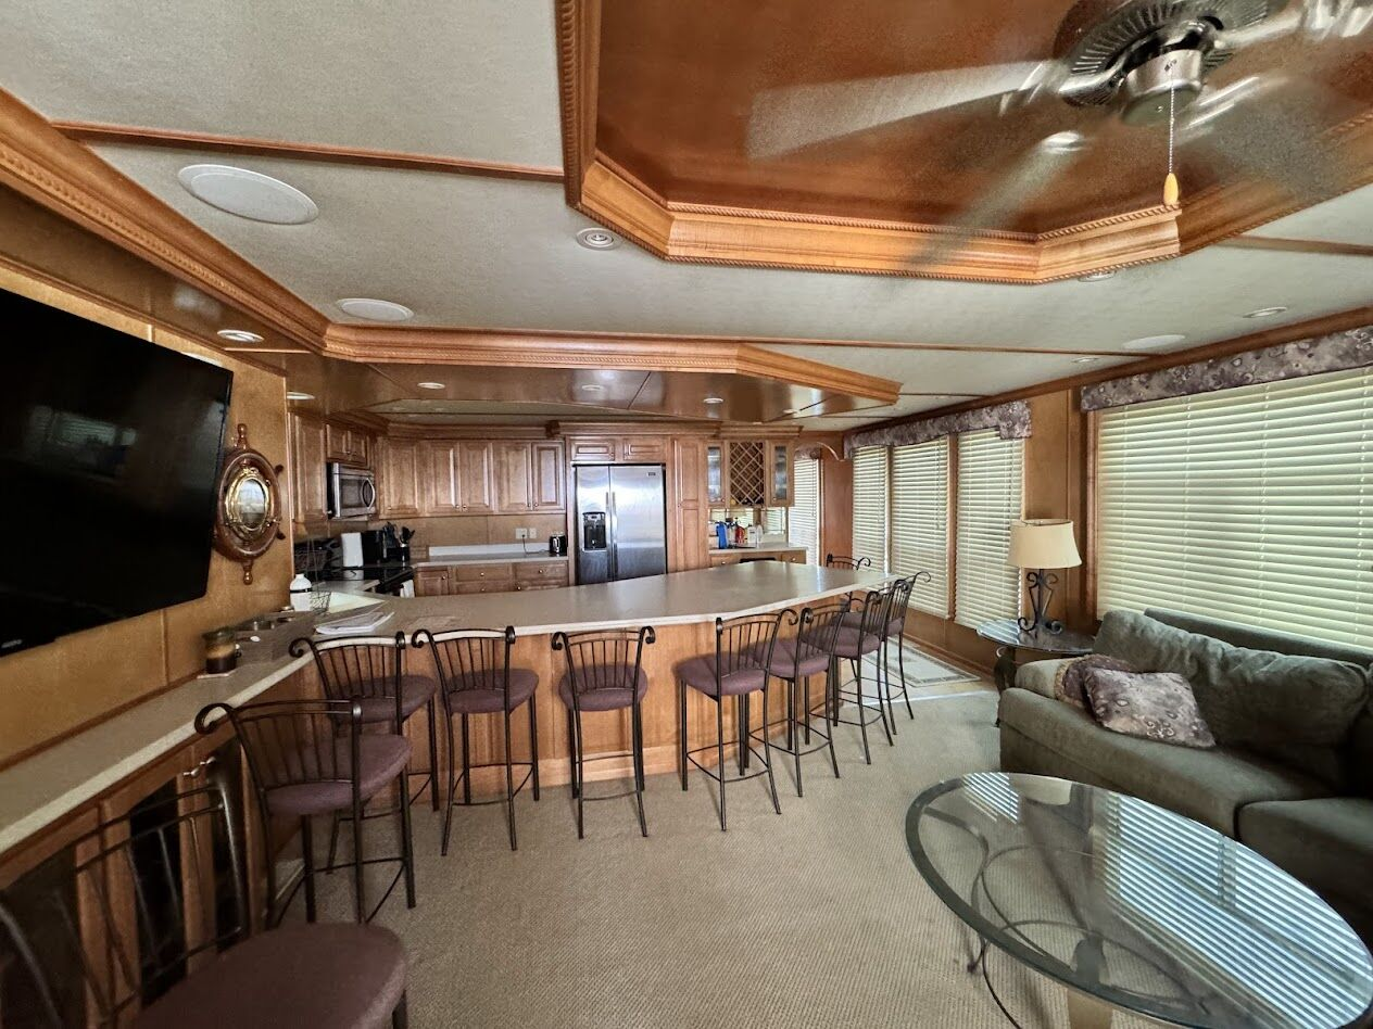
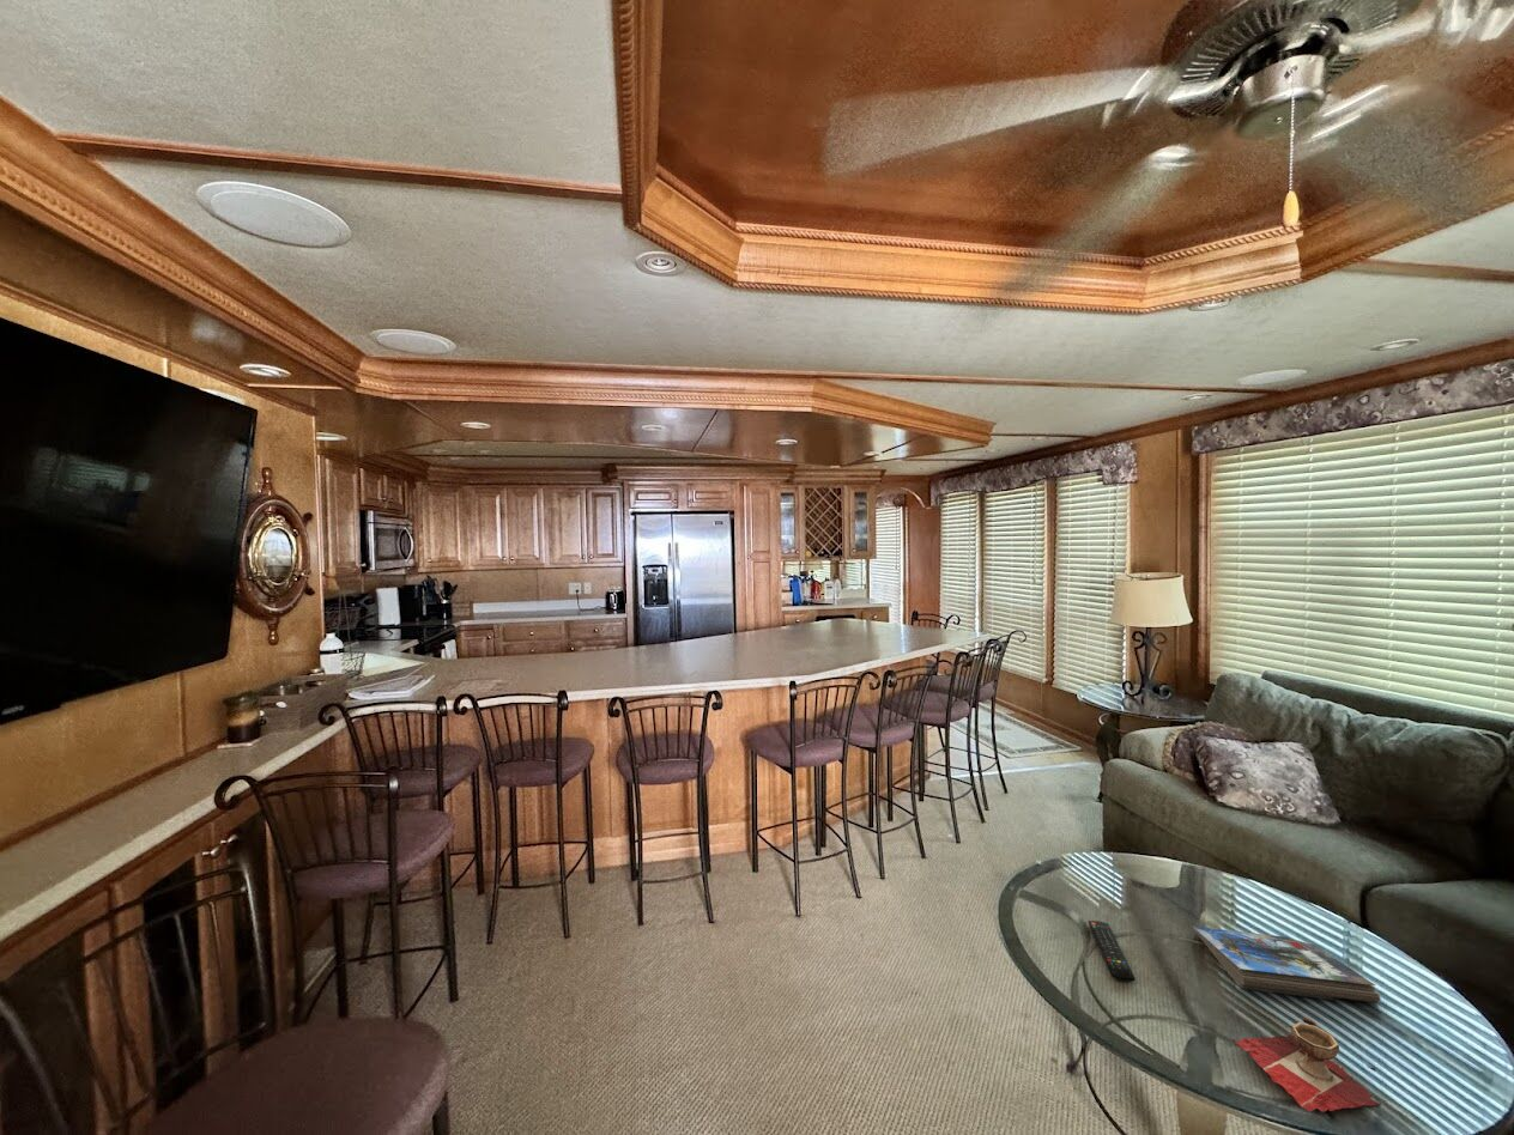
+ magazine (1277, 955)
+ decorative bowl (1309, 1052)
+ remote control (1109, 948)
